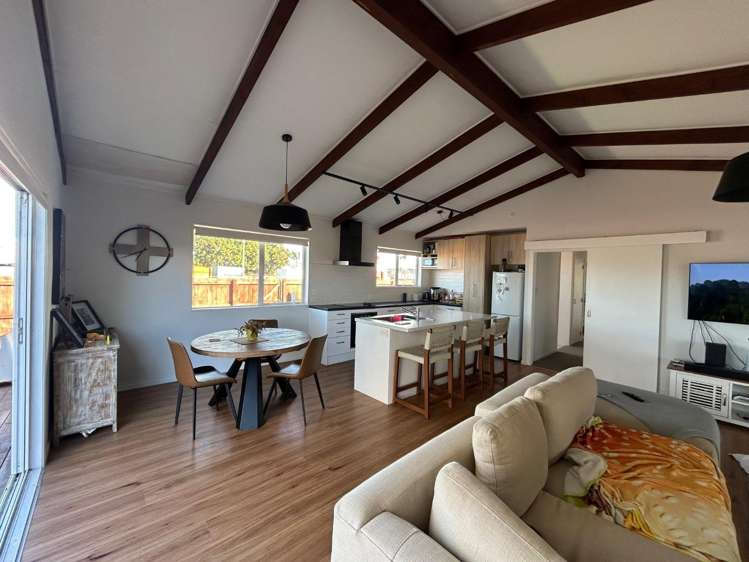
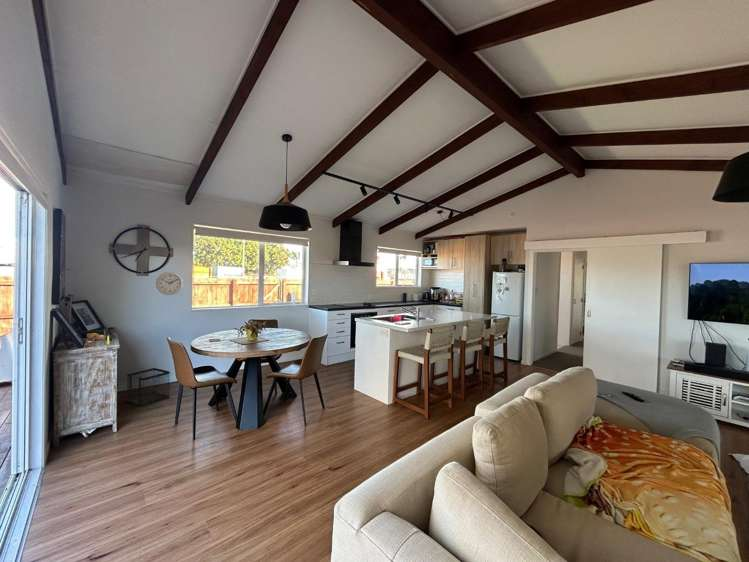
+ wastebasket (148, 386)
+ wall clock (169, 283)
